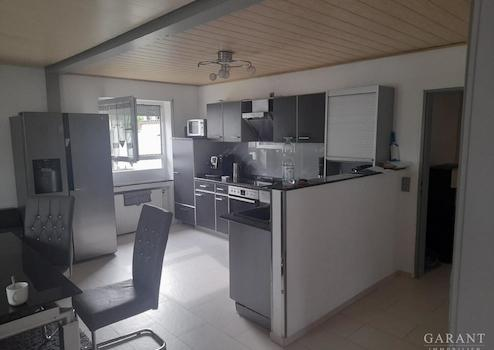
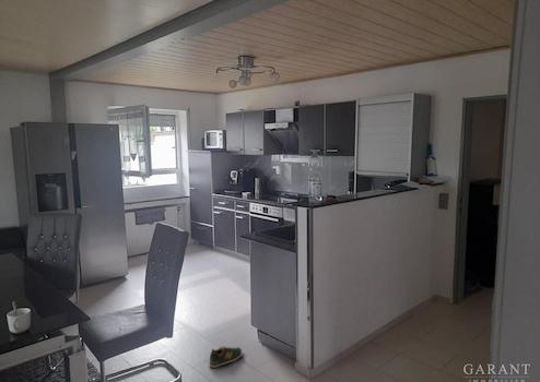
+ shoe (225, 353)
